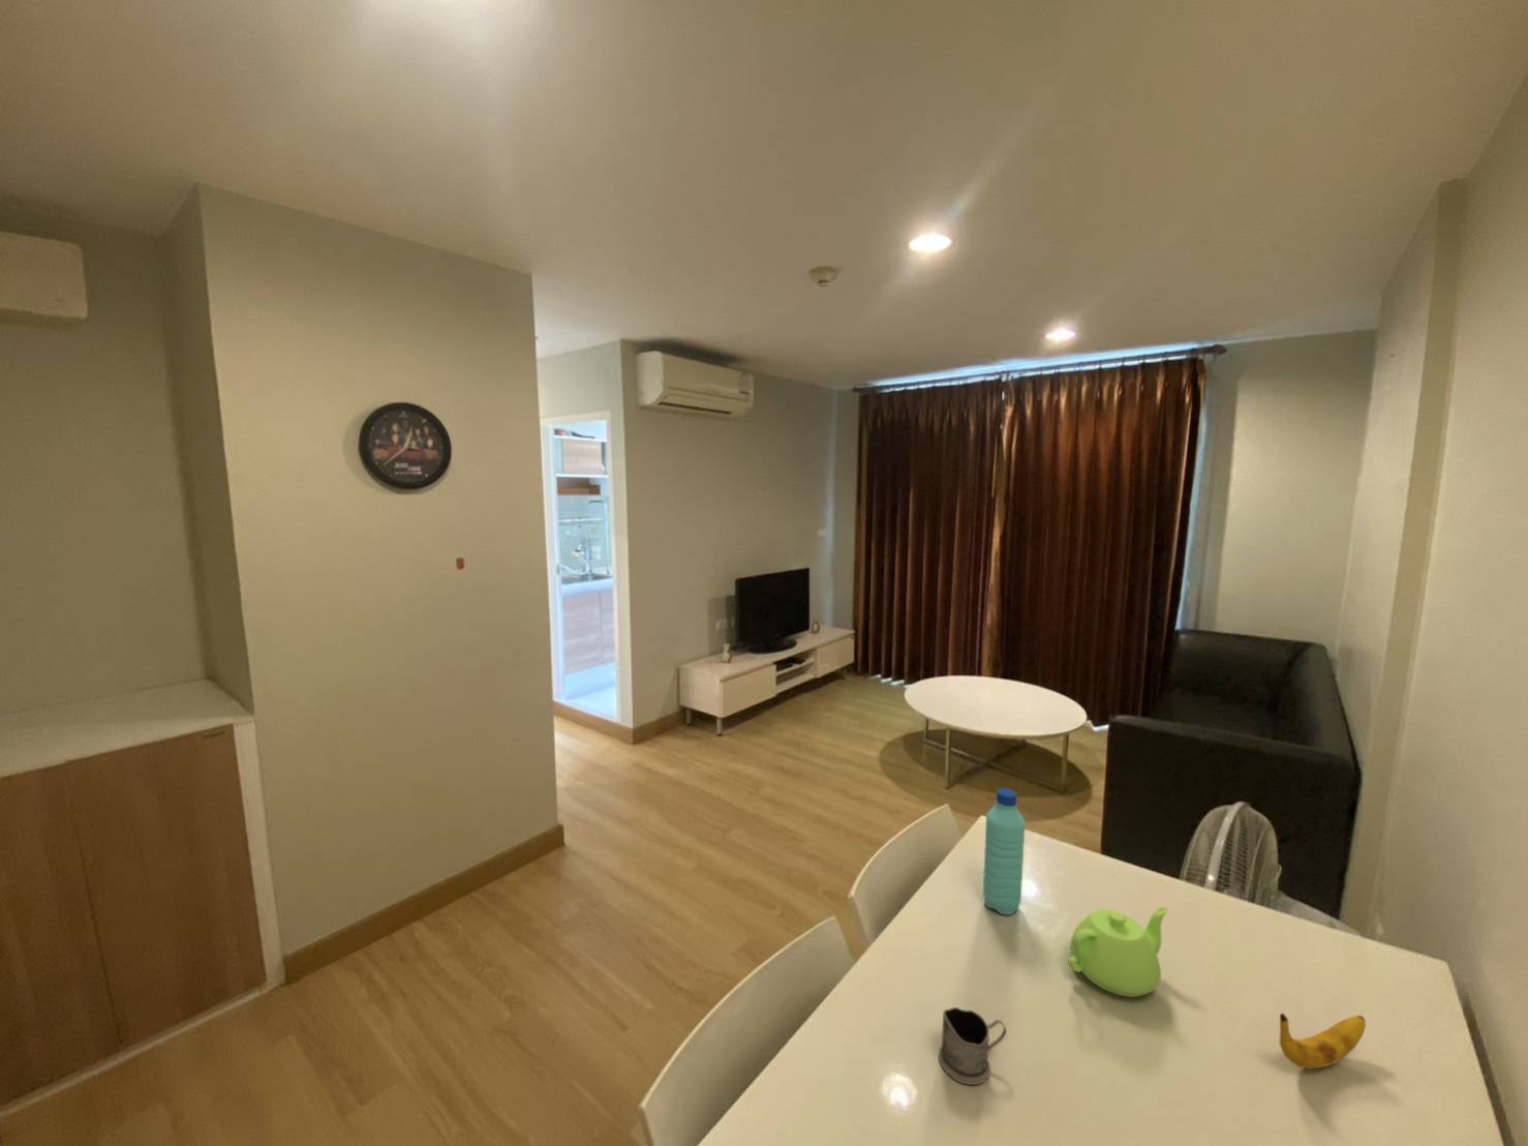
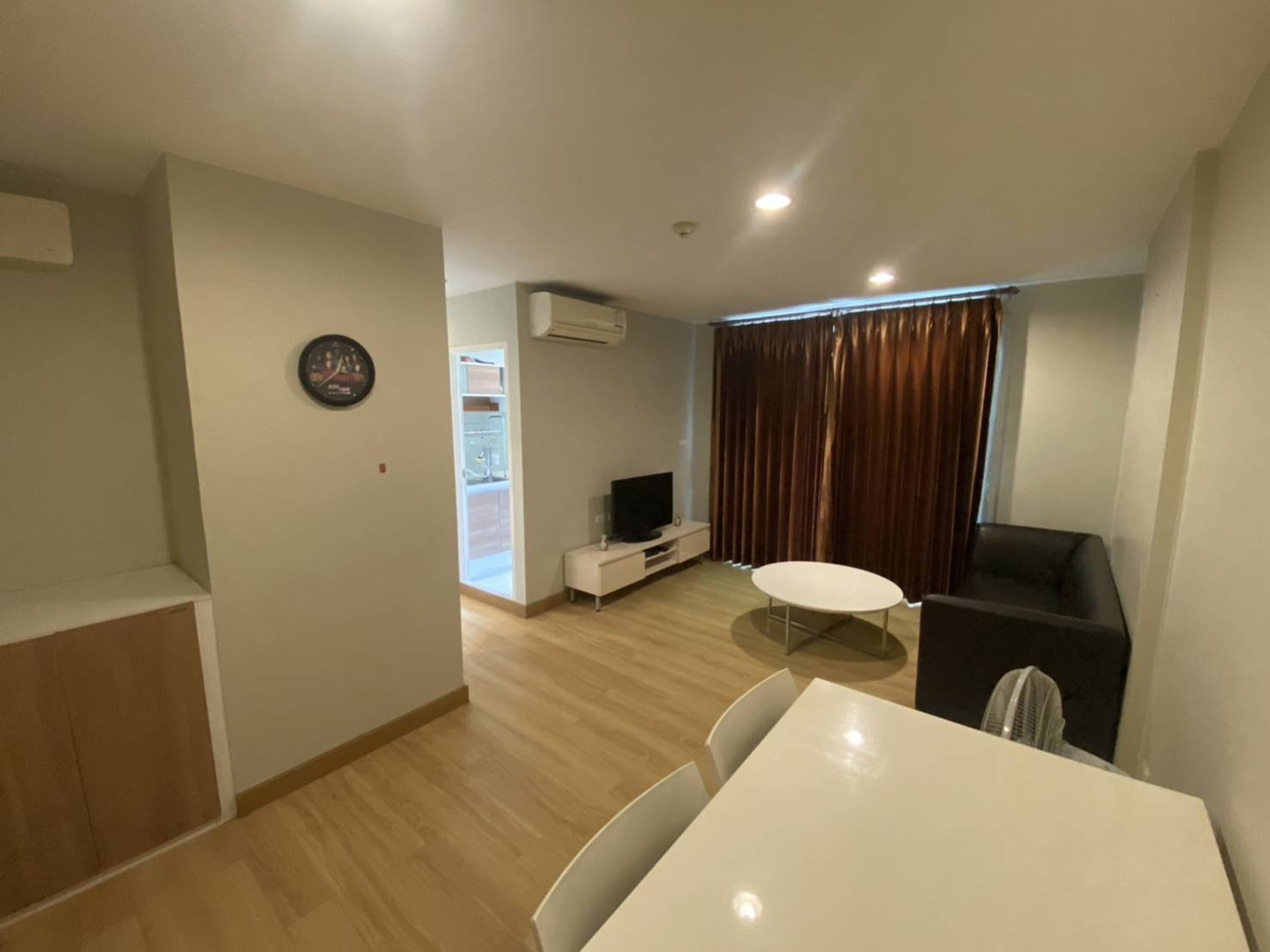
- banana (1322, 1032)
- water bottle (1003, 849)
- tea glass holder (973, 1039)
- teapot (1119, 944)
